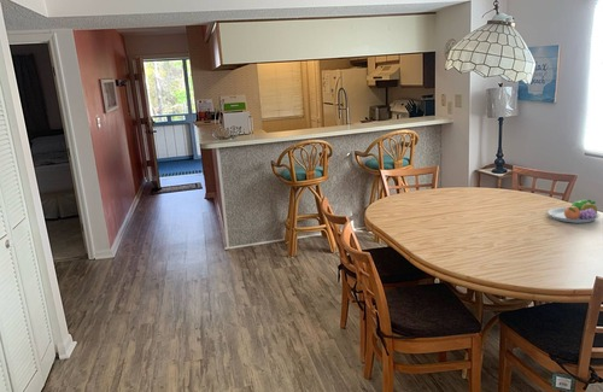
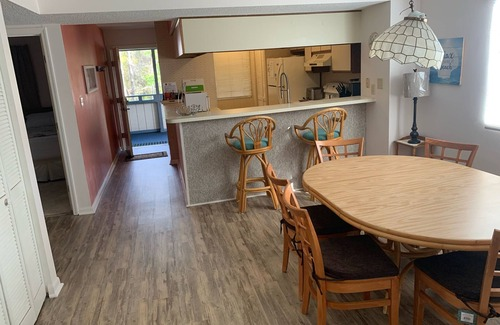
- fruit bowl (575, 209)
